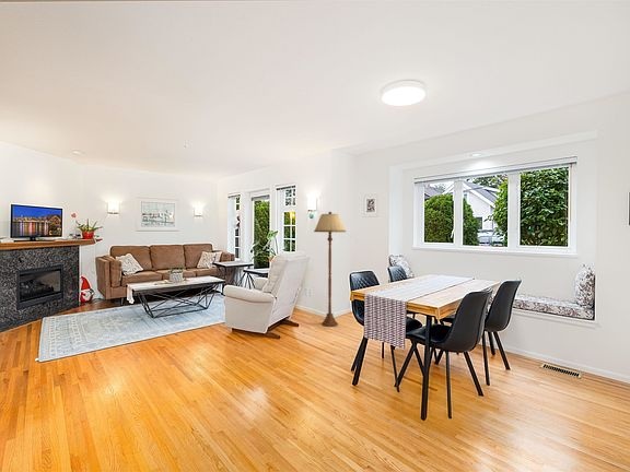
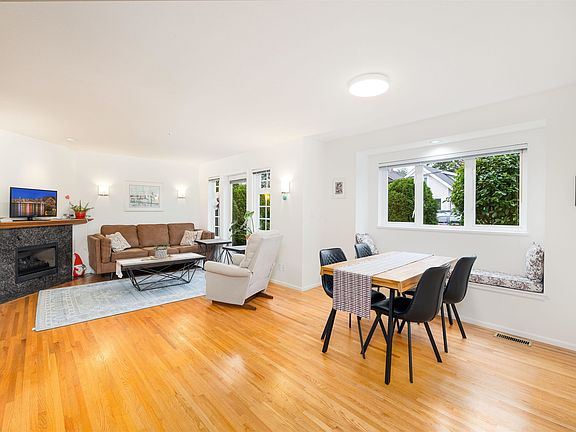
- floor lamp (329, 268)
